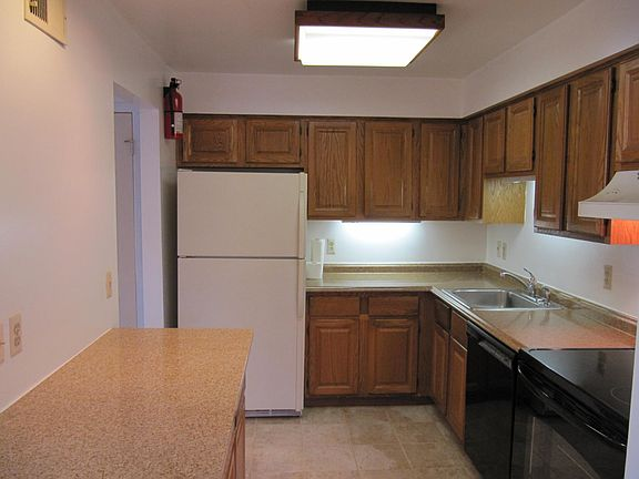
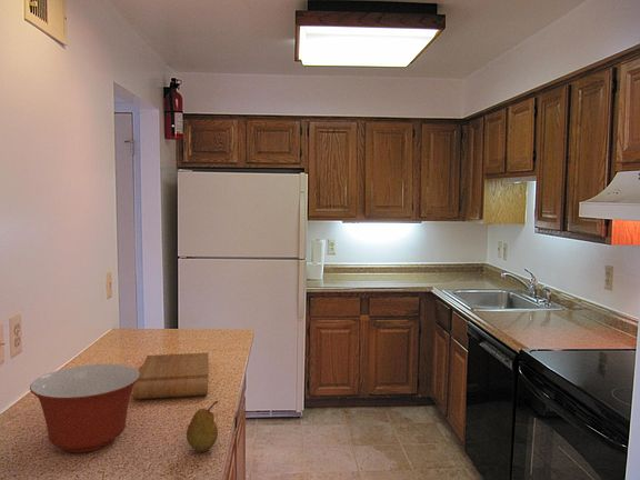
+ mixing bowl (88, 410)
+ cutting board (174, 373)
+ fruit (202, 427)
